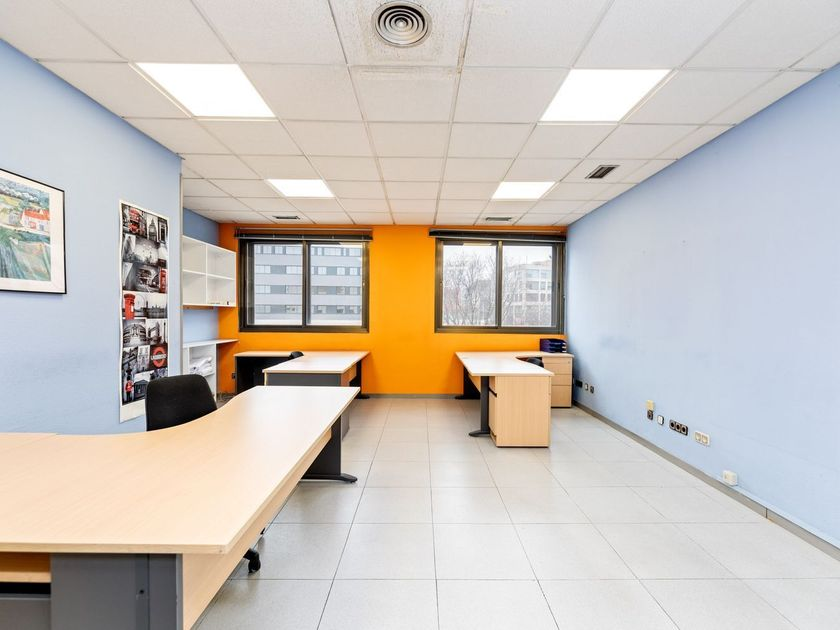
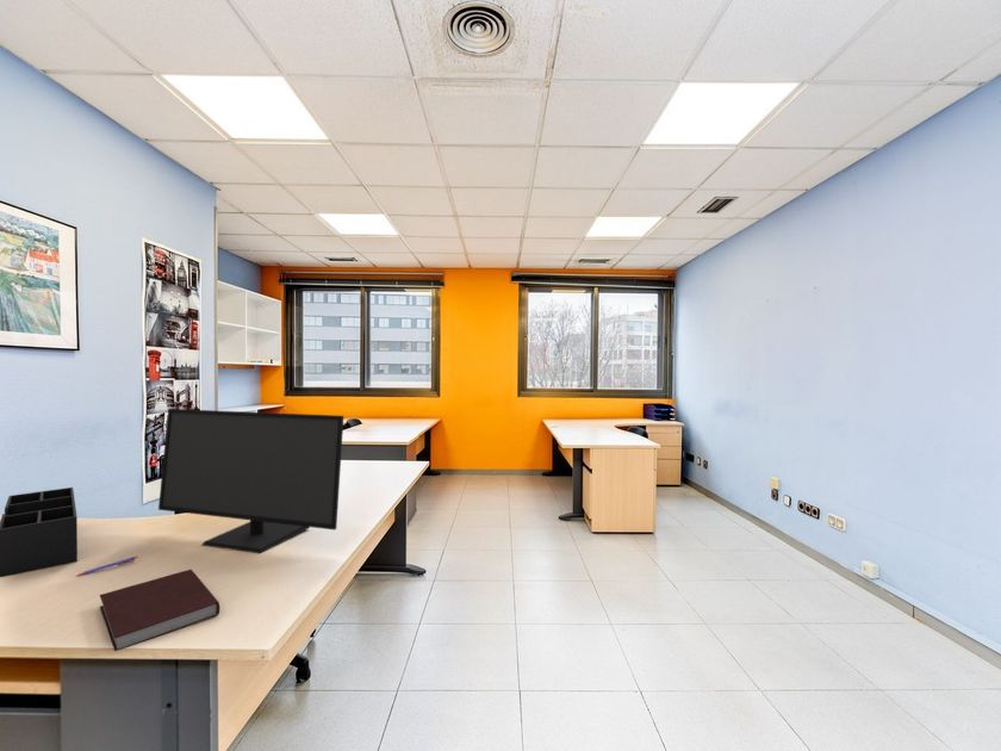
+ desk organizer (41, 526)
+ notebook (158, 604)
+ pen (107, 565)
+ monitor (257, 473)
